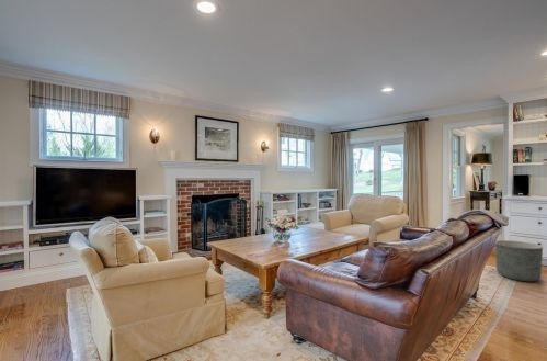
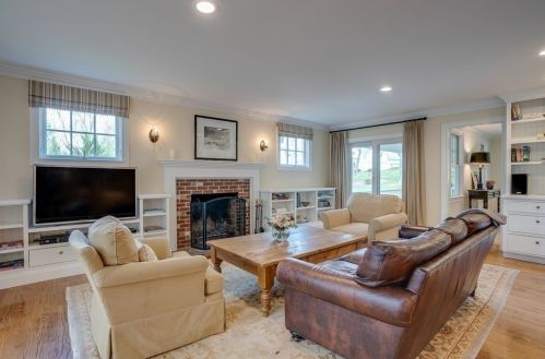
- planter (517, 260)
